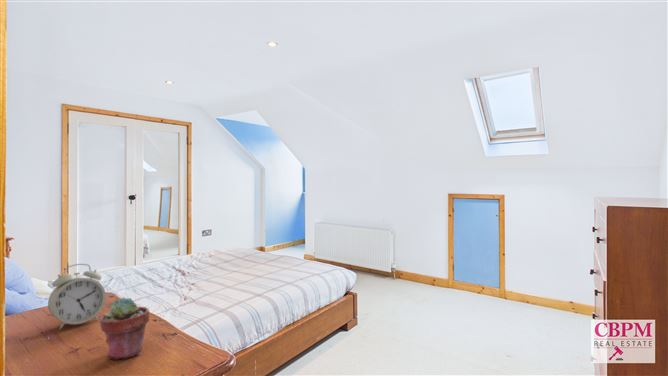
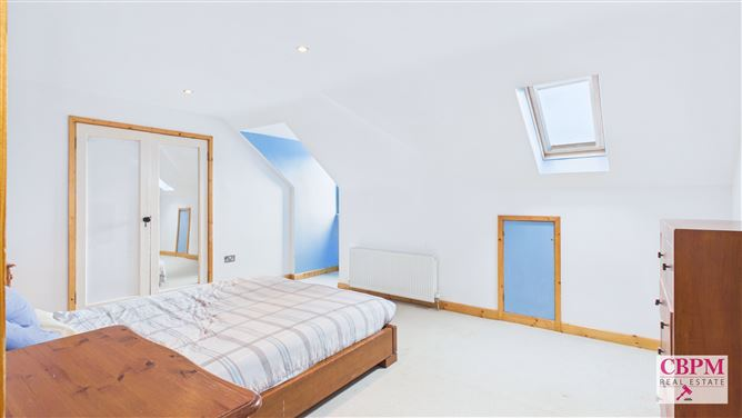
- potted succulent (125, 325)
- alarm clock (77, 293)
